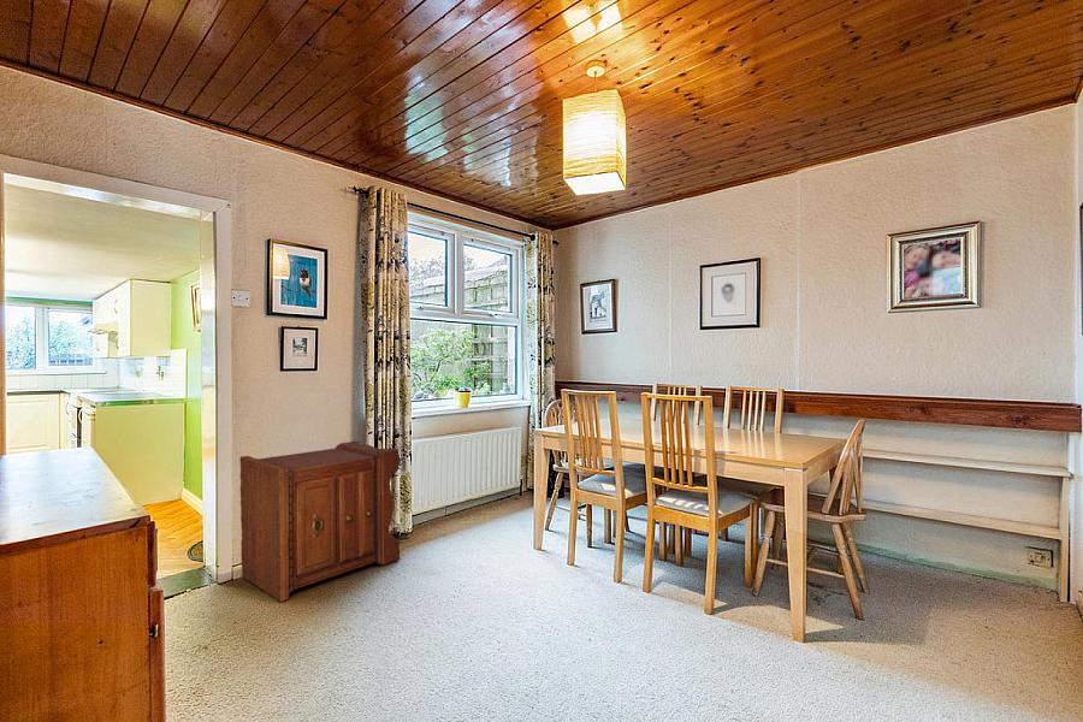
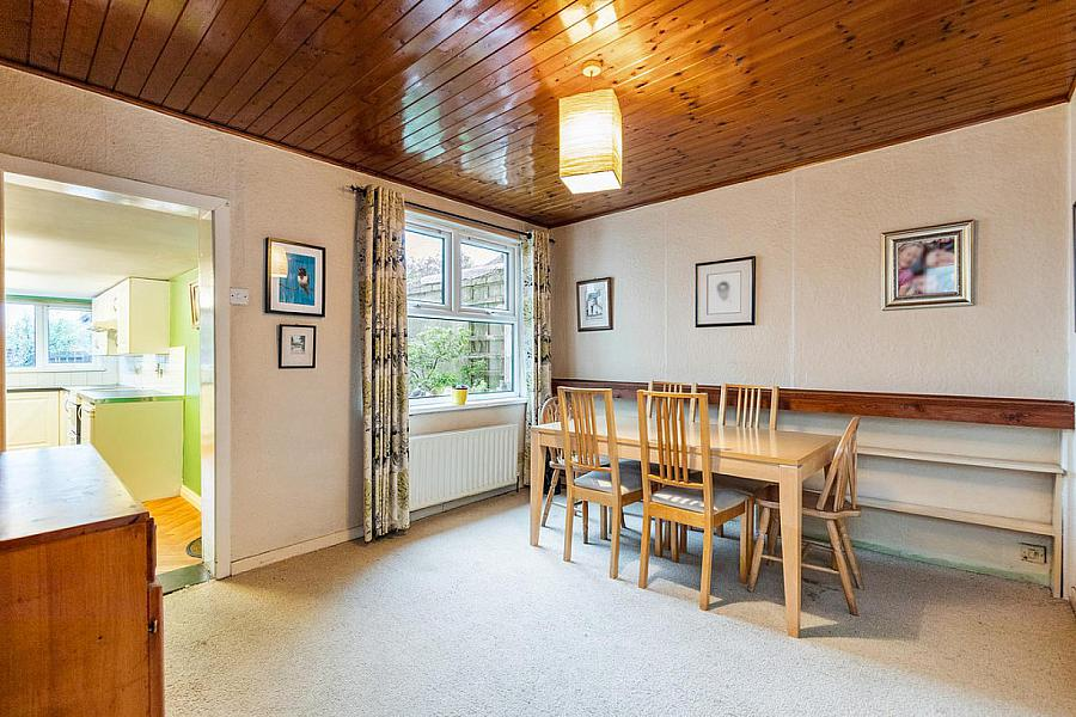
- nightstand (322, 510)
